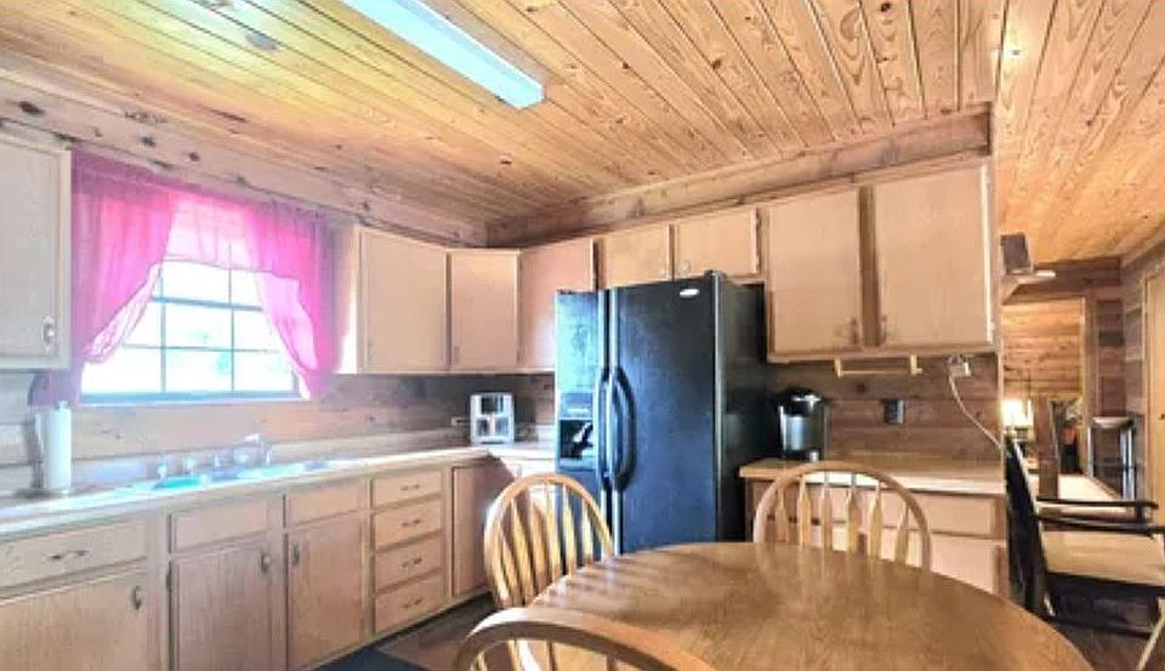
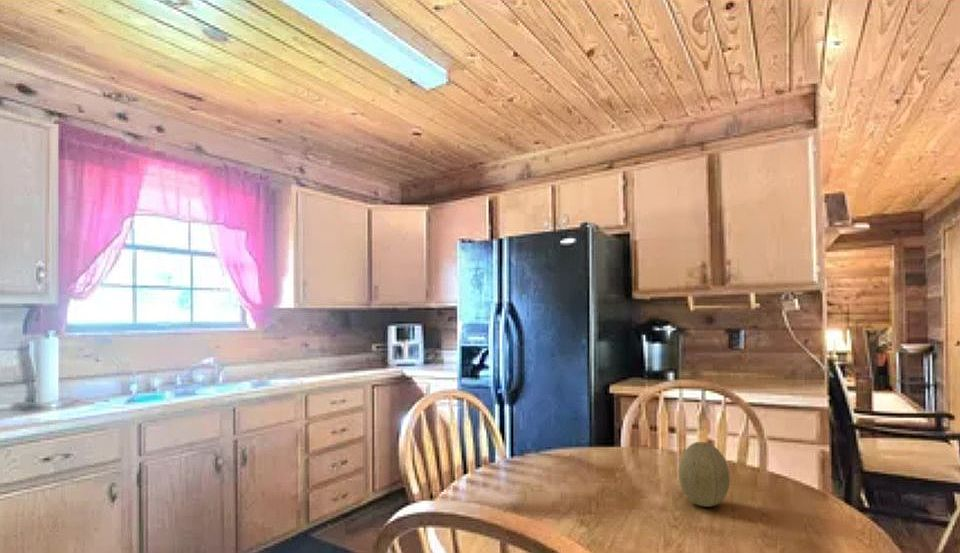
+ fruit (703, 473)
